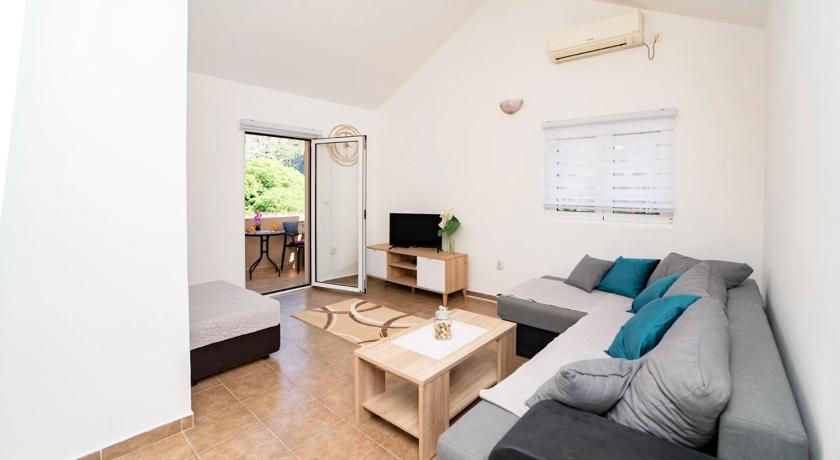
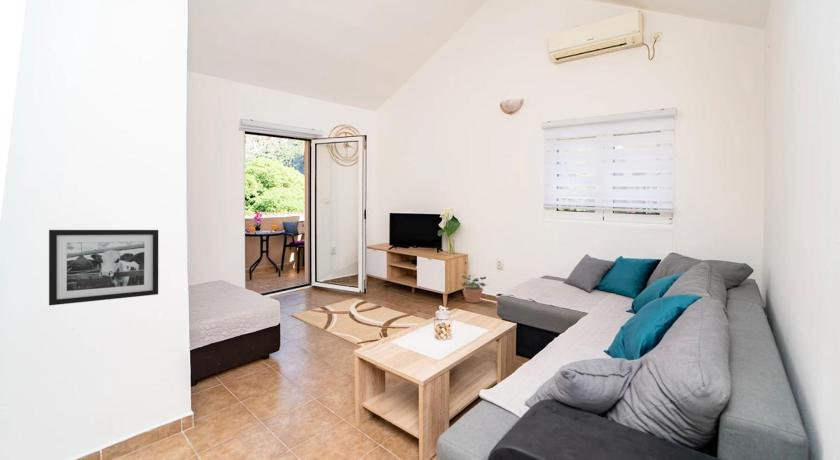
+ potted plant (475, 288)
+ picture frame (107, 264)
